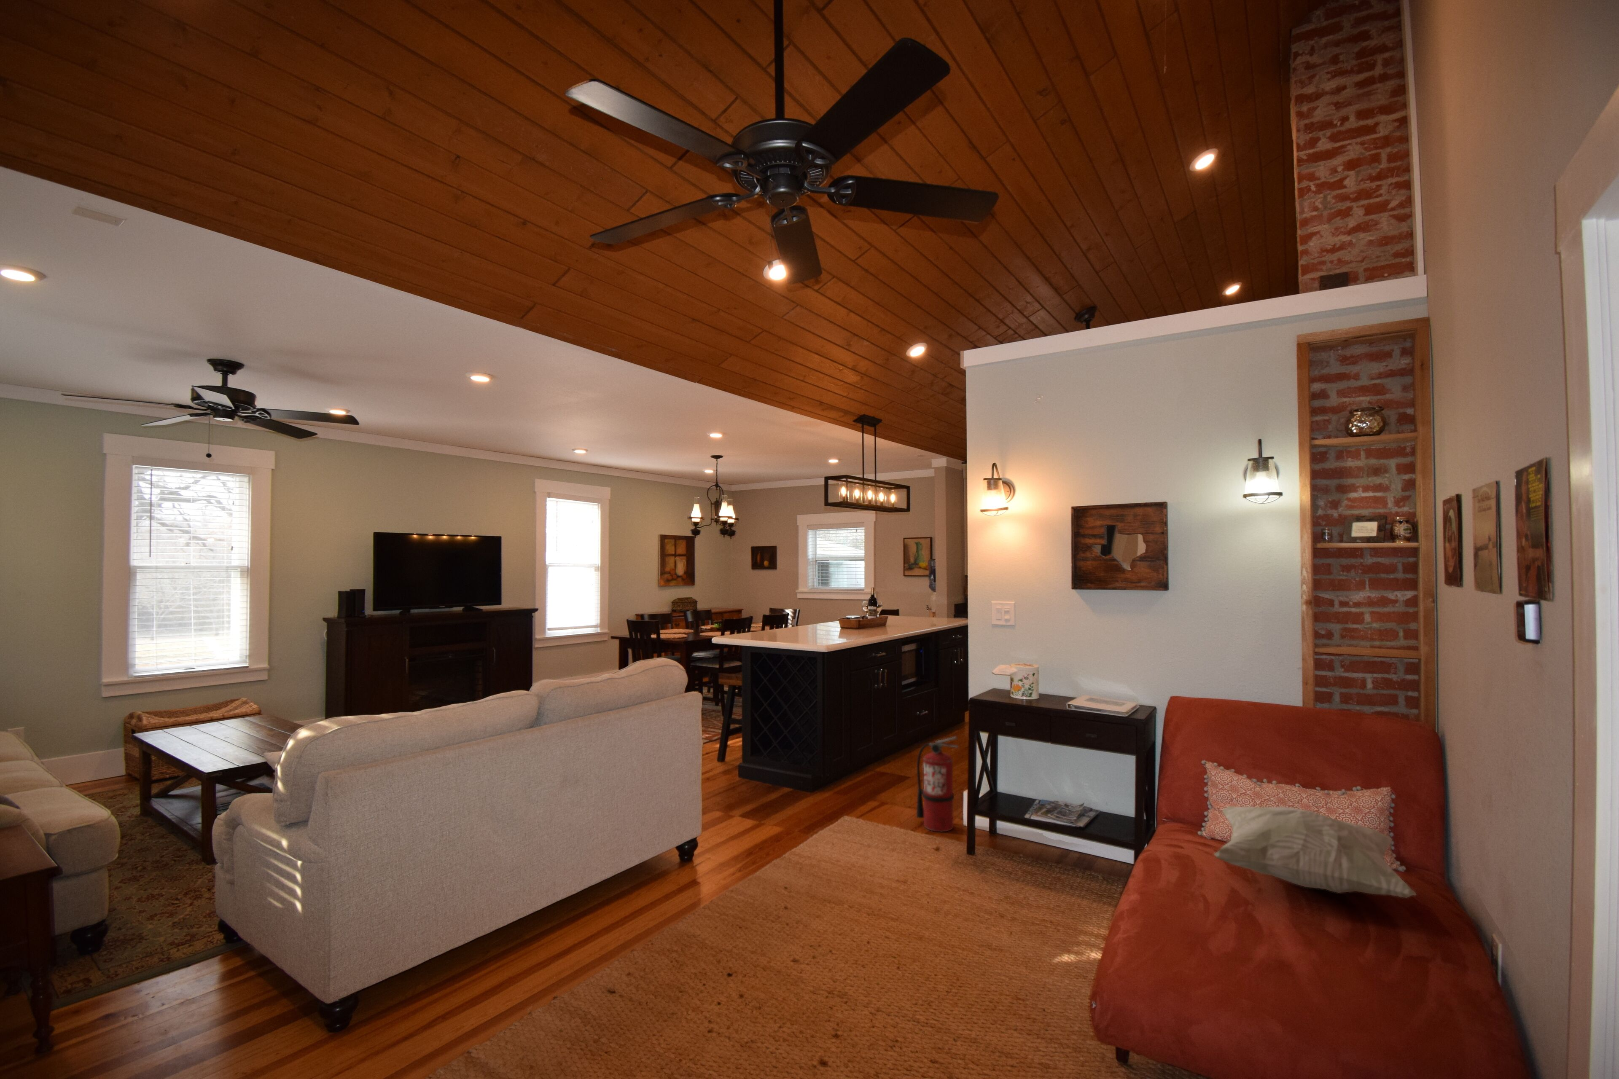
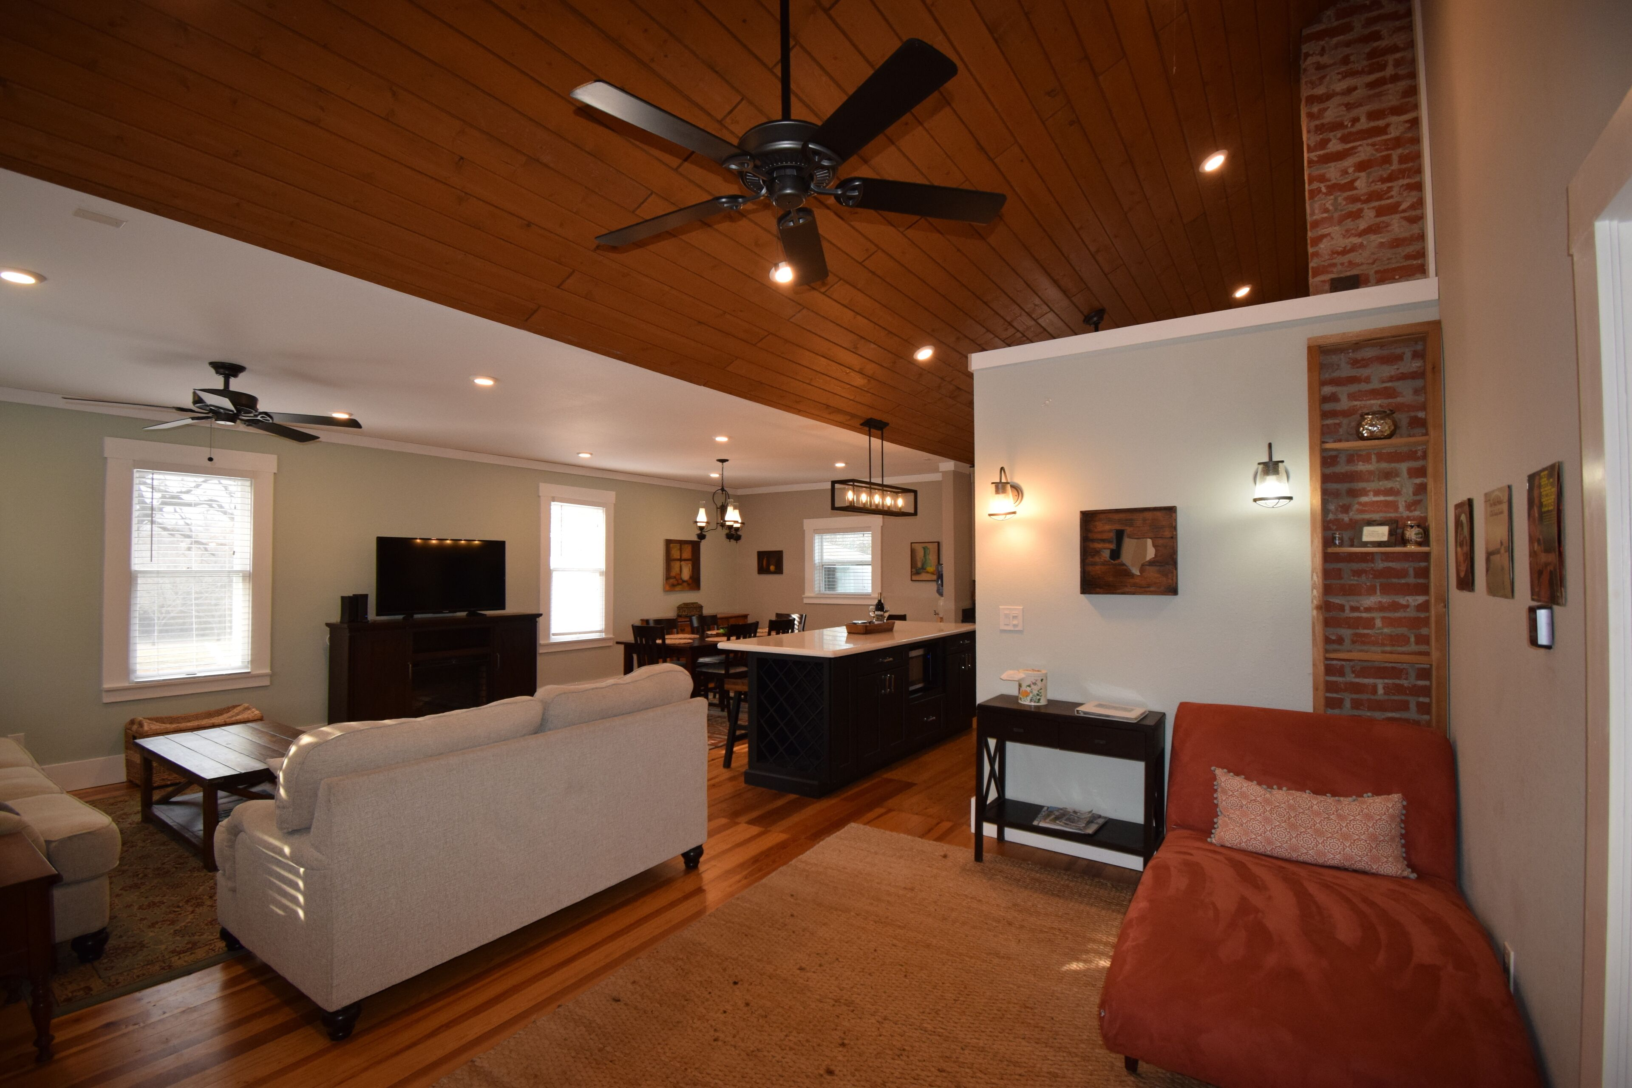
- fire extinguisher (937, 780)
- decorative pillow (1305, 847)
